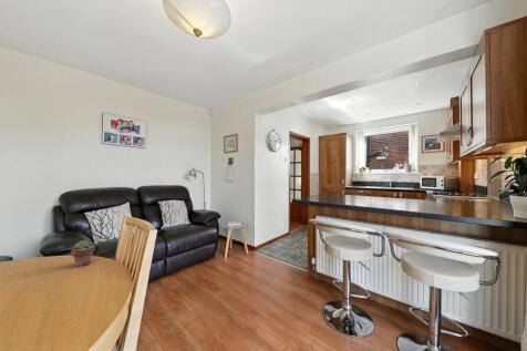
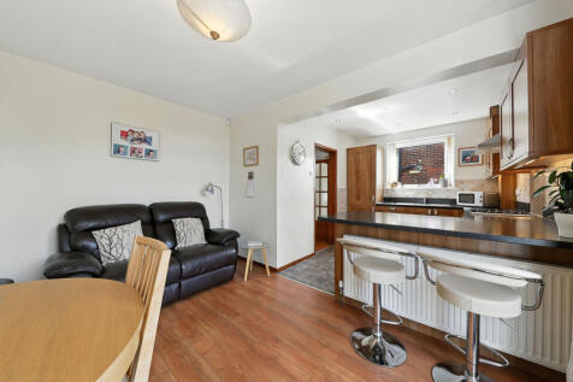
- potted succulent (83, 251)
